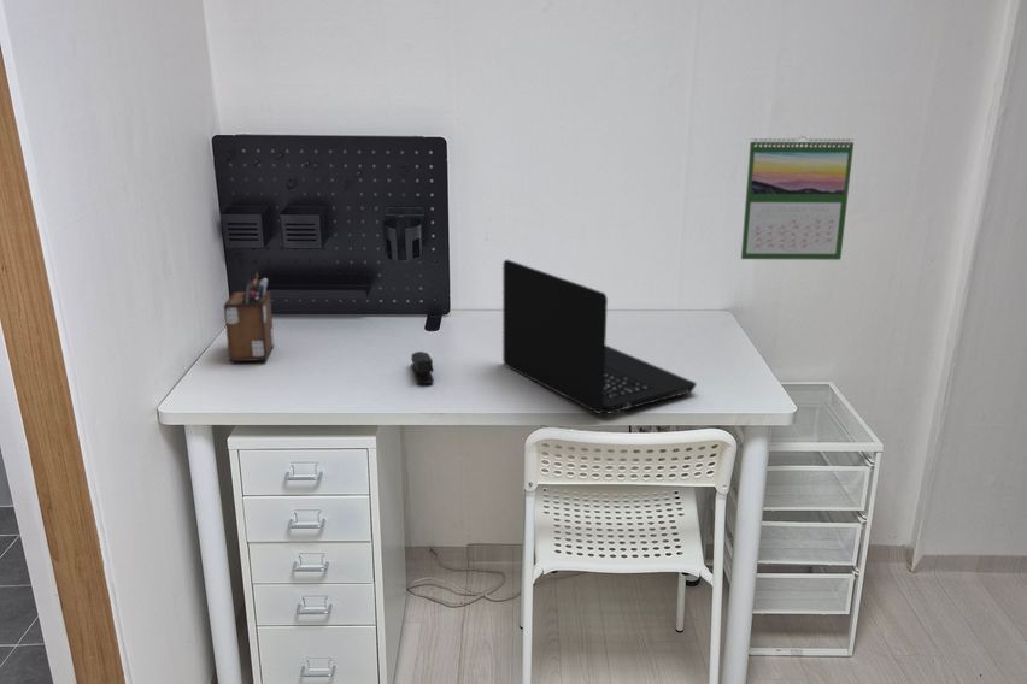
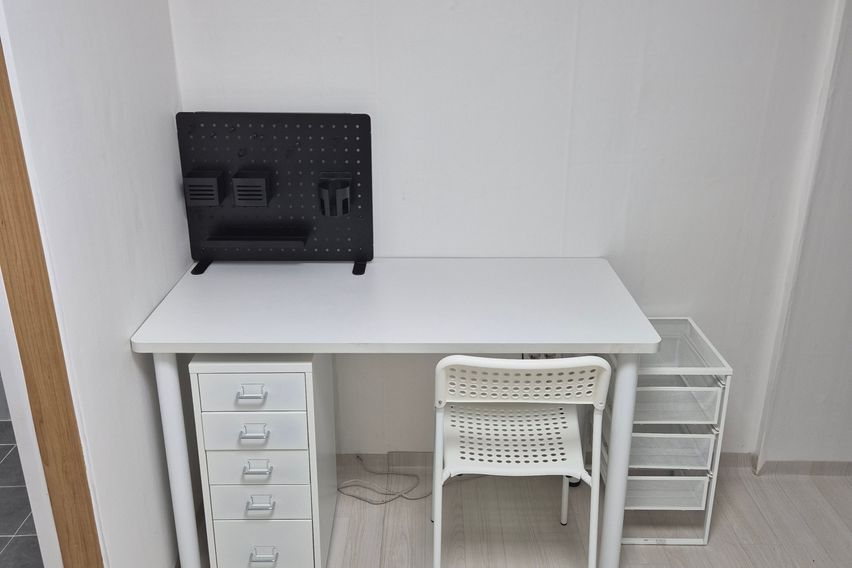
- stapler (422, 362)
- calendar (796, 199)
- desk organizer (248, 314)
- laptop (599, 324)
